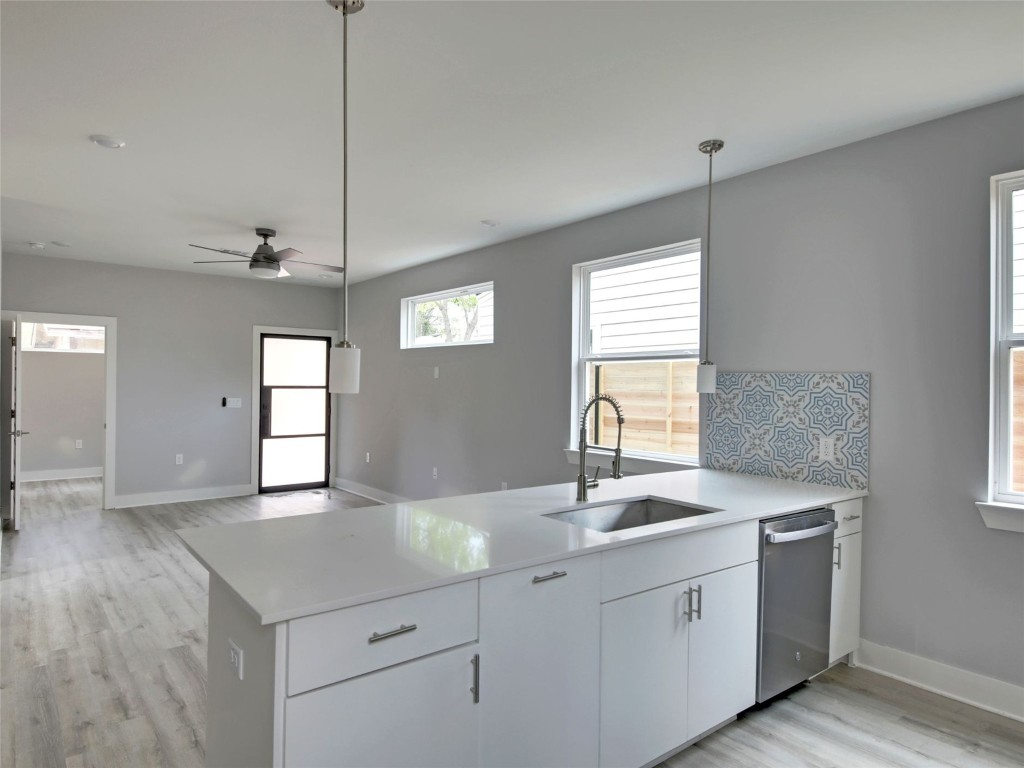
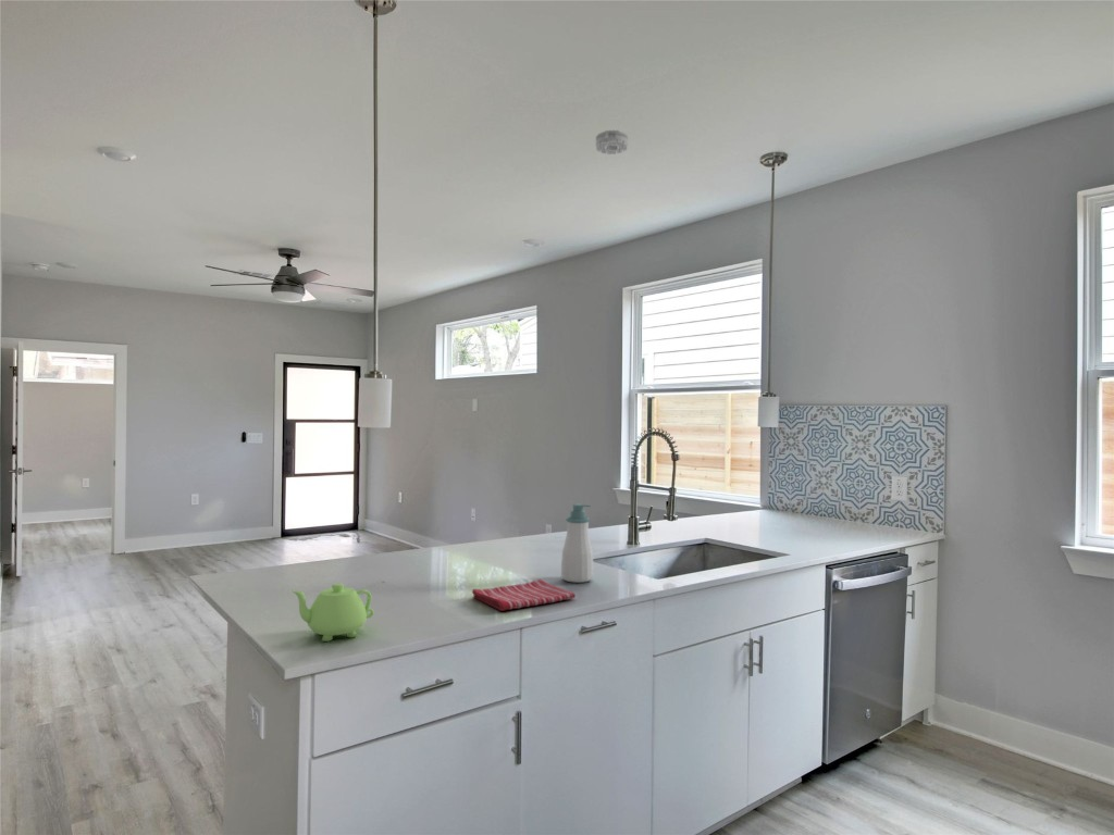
+ teapot (333, 609)
+ smoke detector (611, 141)
+ soap bottle (577, 541)
+ dish towel (522, 594)
